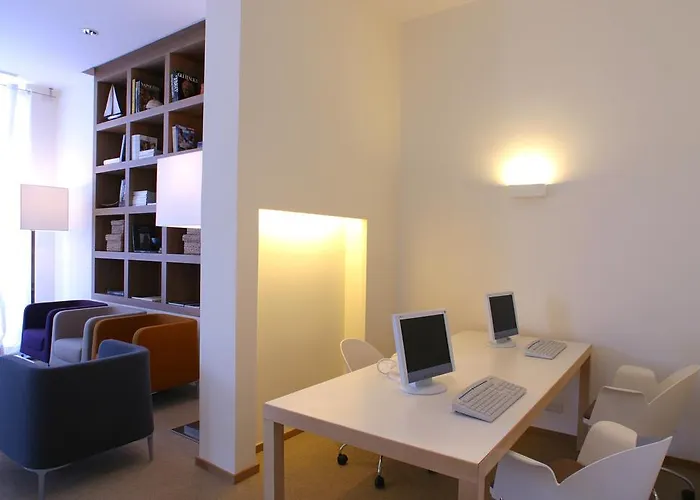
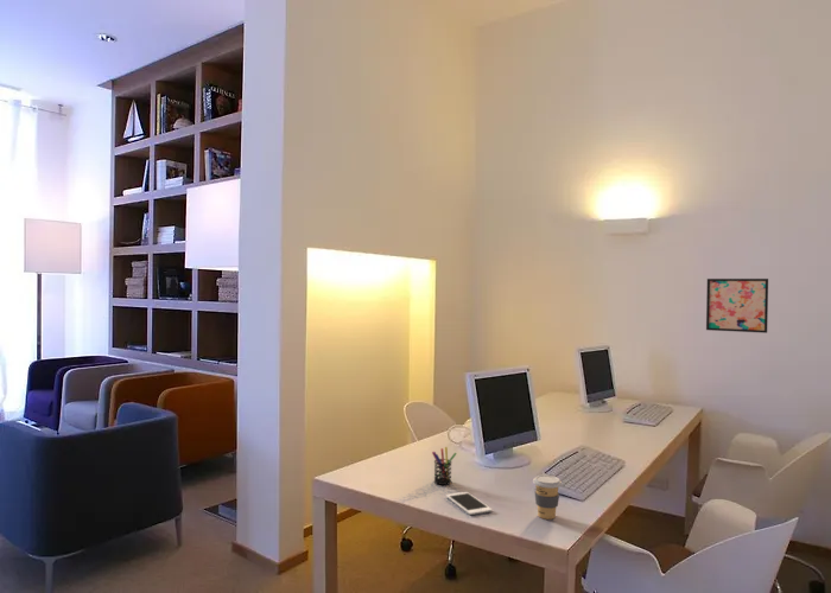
+ wall art (736, 305)
+ coffee cup (546, 497)
+ pen holder (444, 464)
+ cell phone (468, 503)
